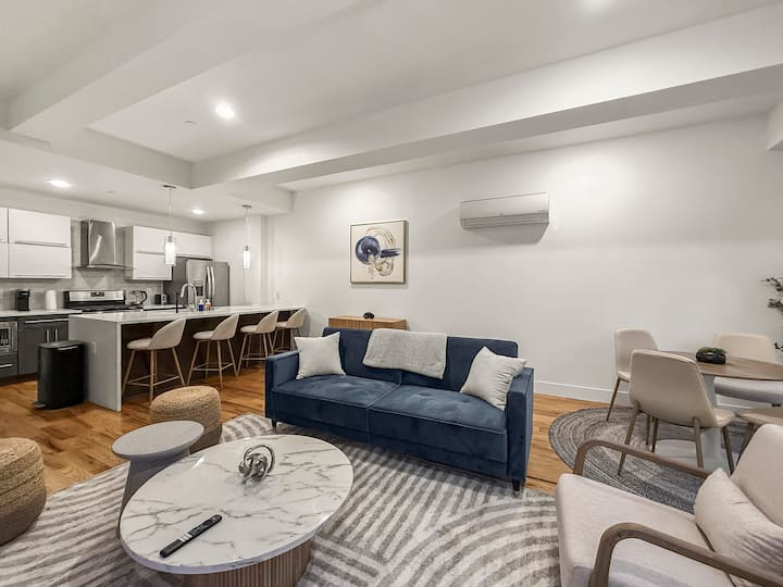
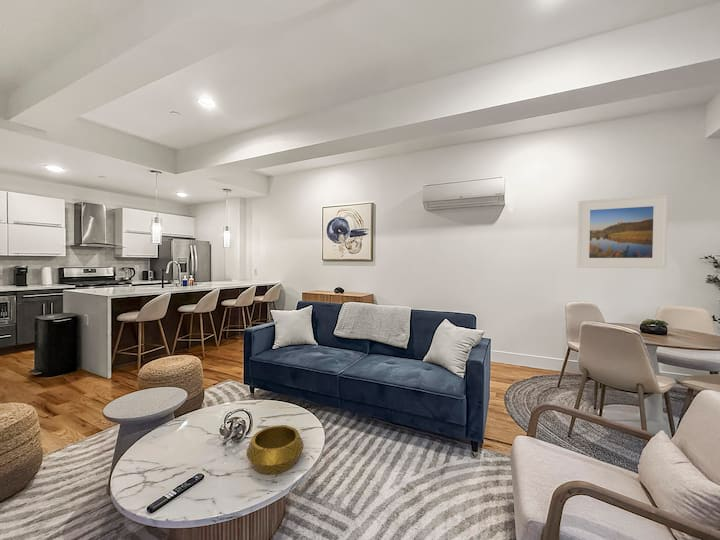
+ decorative bowl (275, 448)
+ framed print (619, 233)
